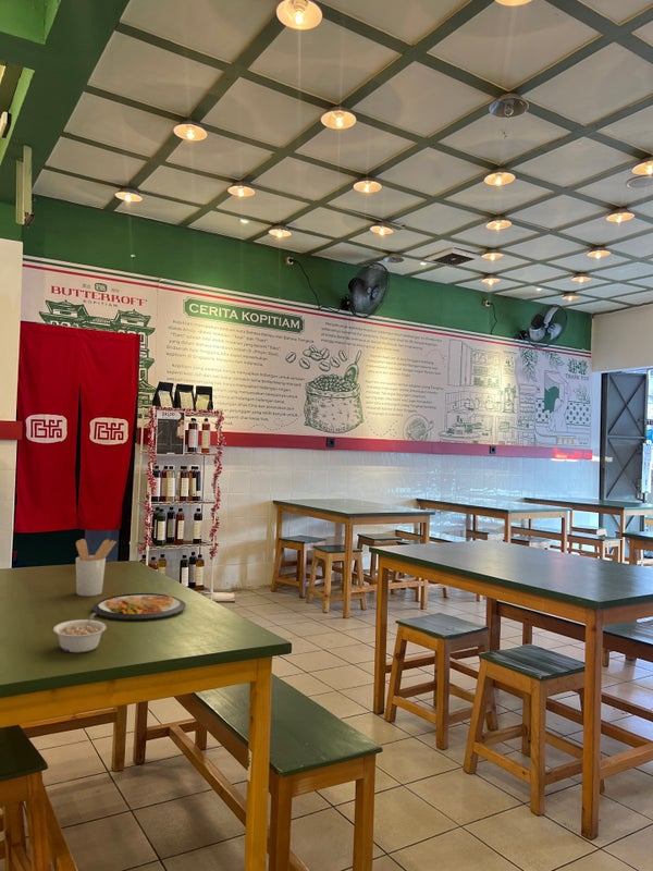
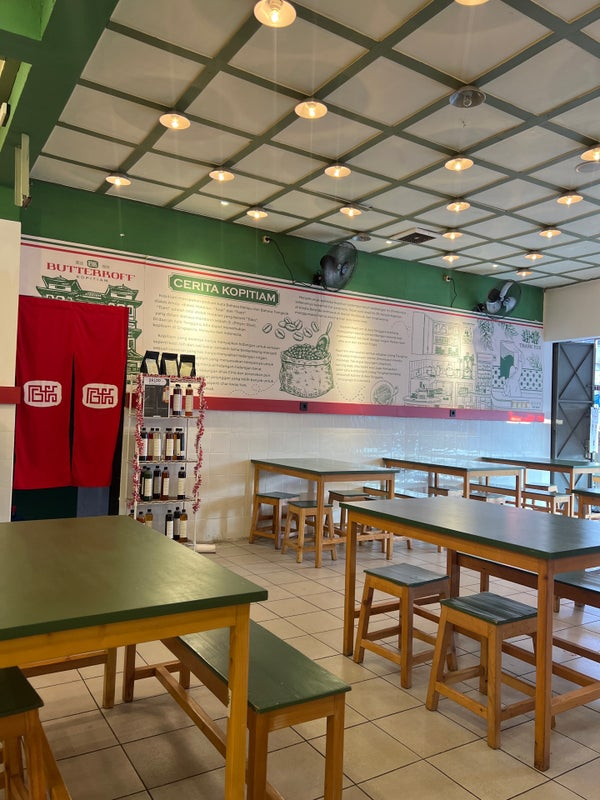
- dish (139, 603)
- utensil holder (96, 565)
- legume (78, 634)
